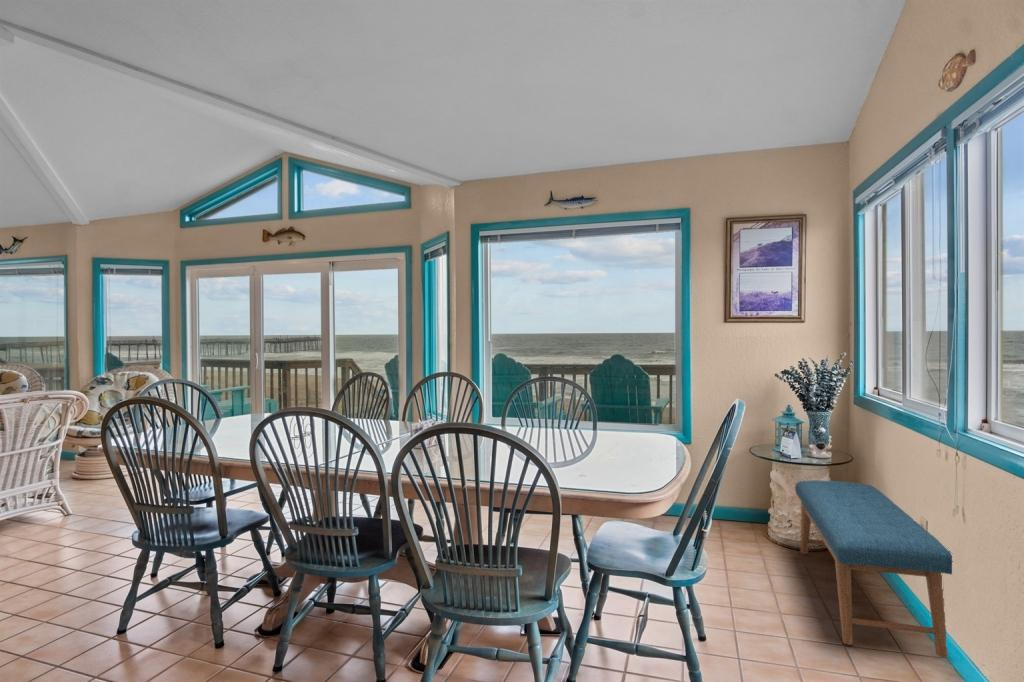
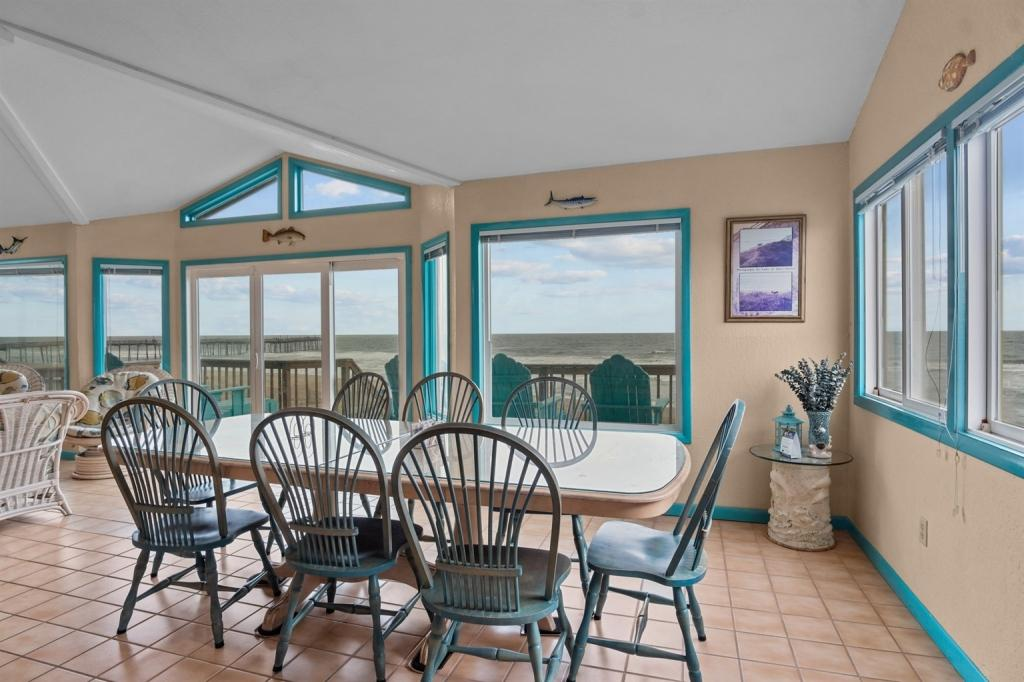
- bench (859, 549)
